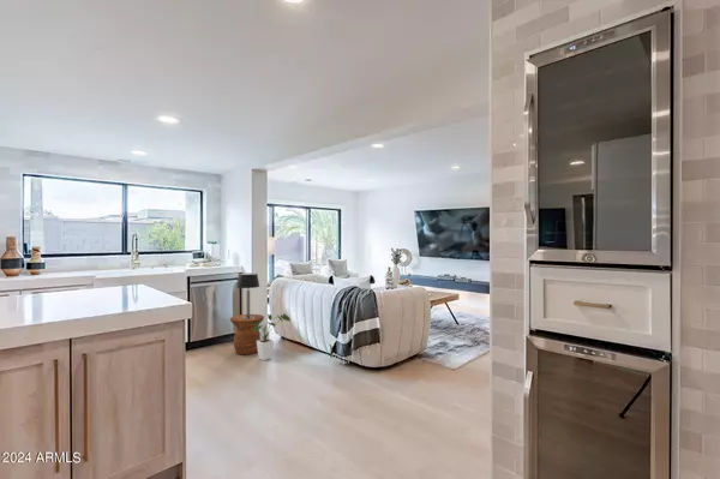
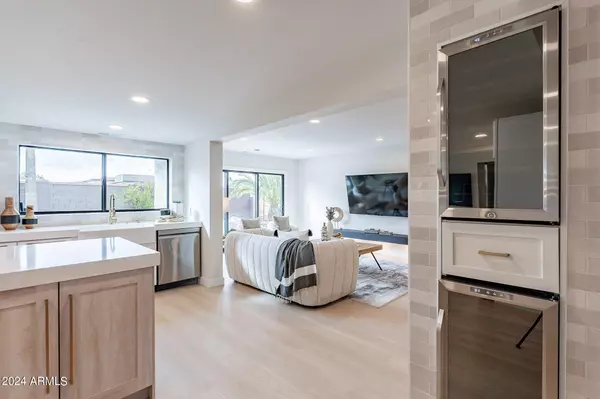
- house plant (266, 336)
- table lamp (247, 295)
- side table (247, 334)
